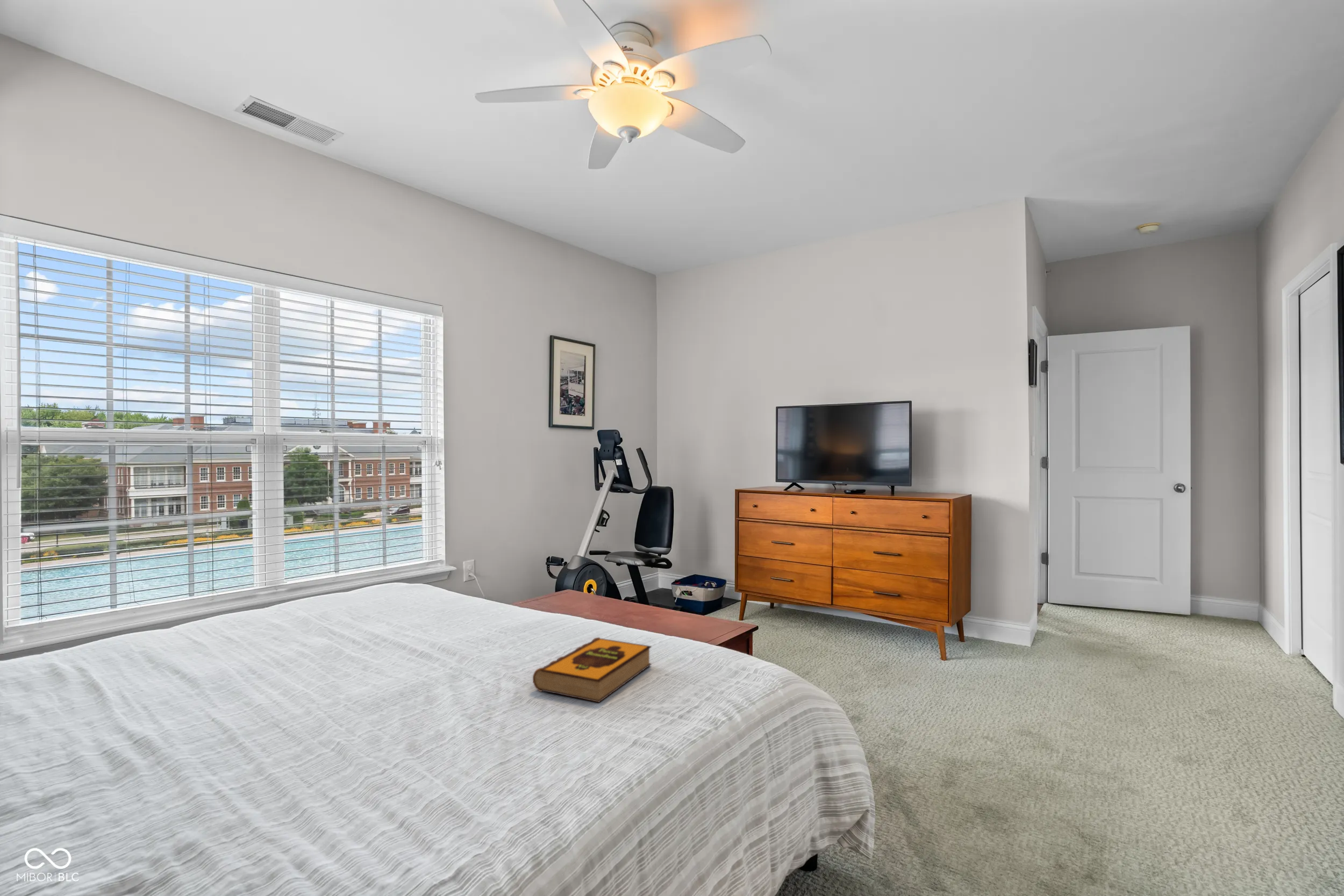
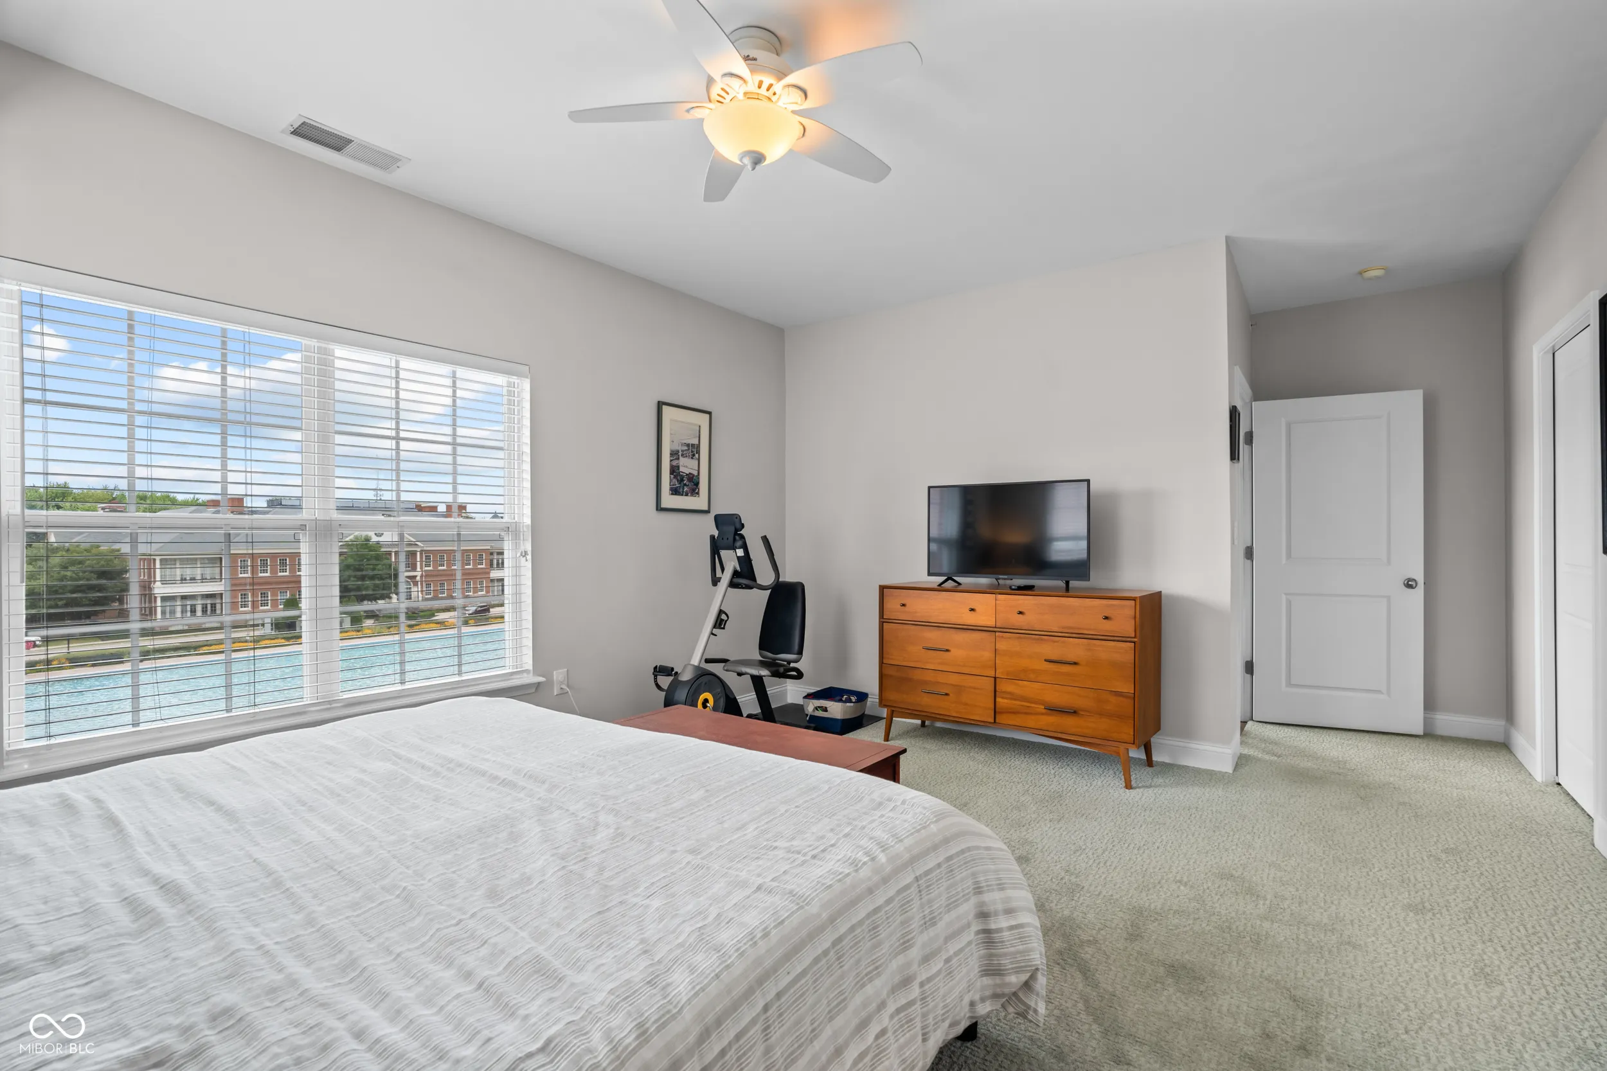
- hardback book (595, 666)
